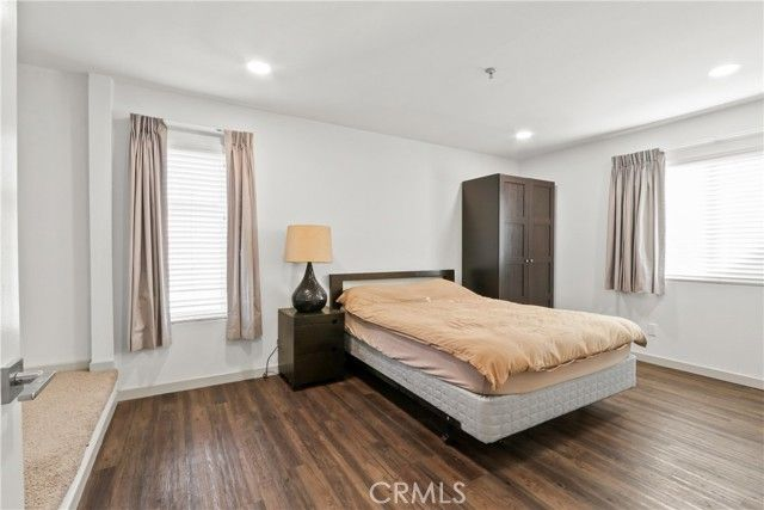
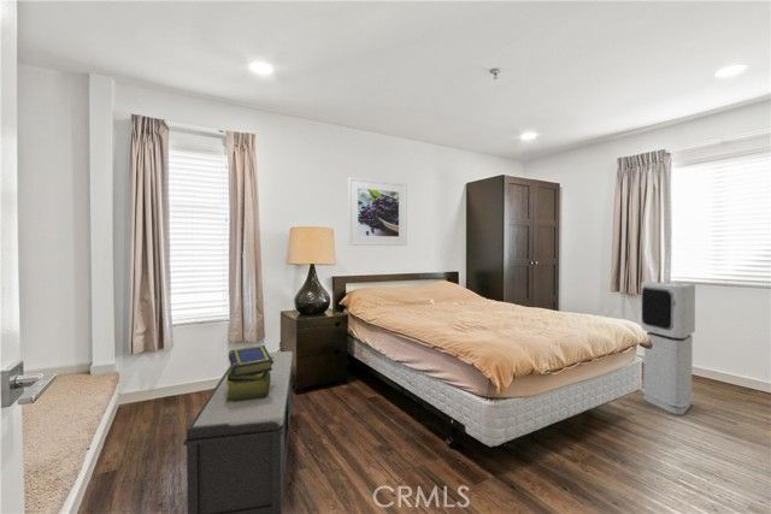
+ stack of books (251, 371)
+ bench (254, 420)
+ air purifier (673, 344)
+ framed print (378, 213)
